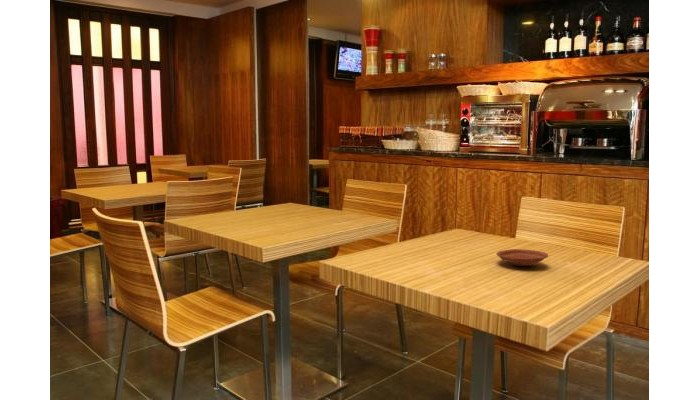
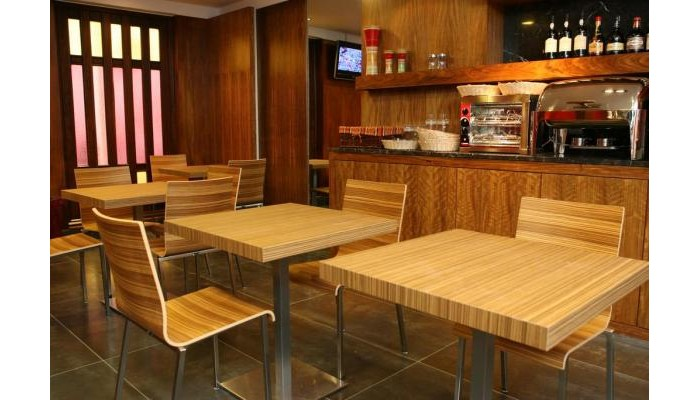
- plate (521, 259)
